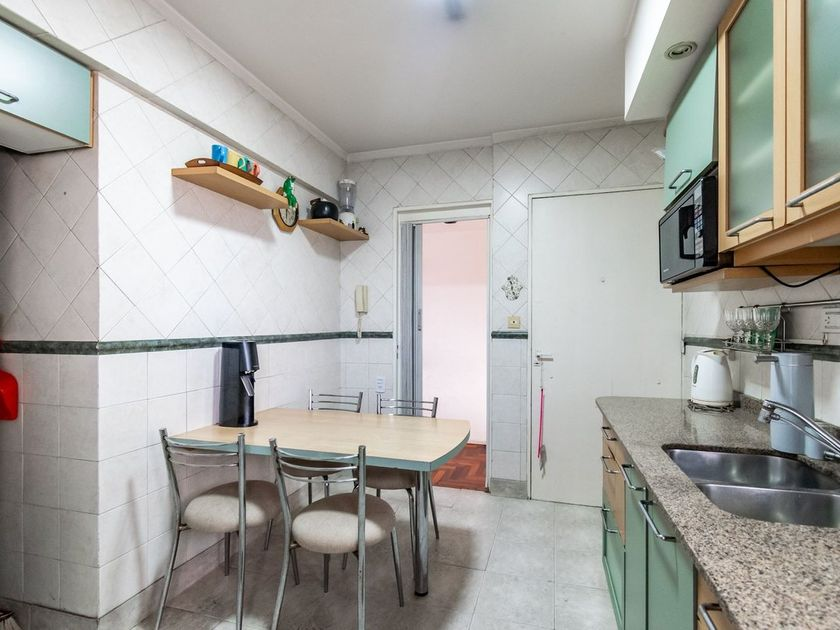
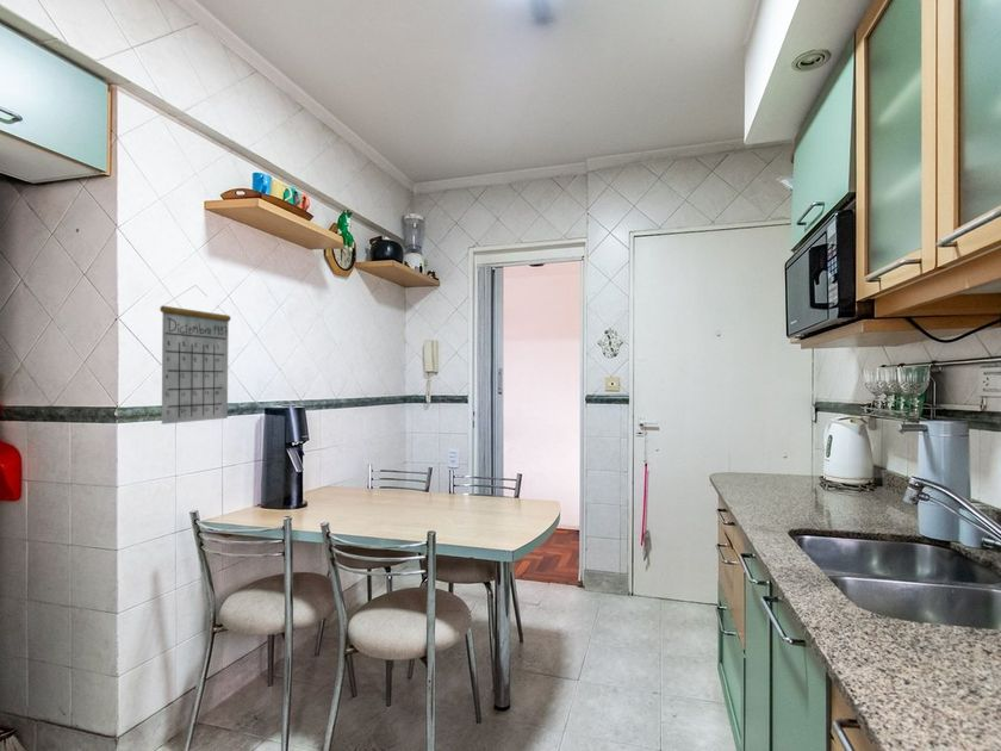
+ calendar (197, 352)
